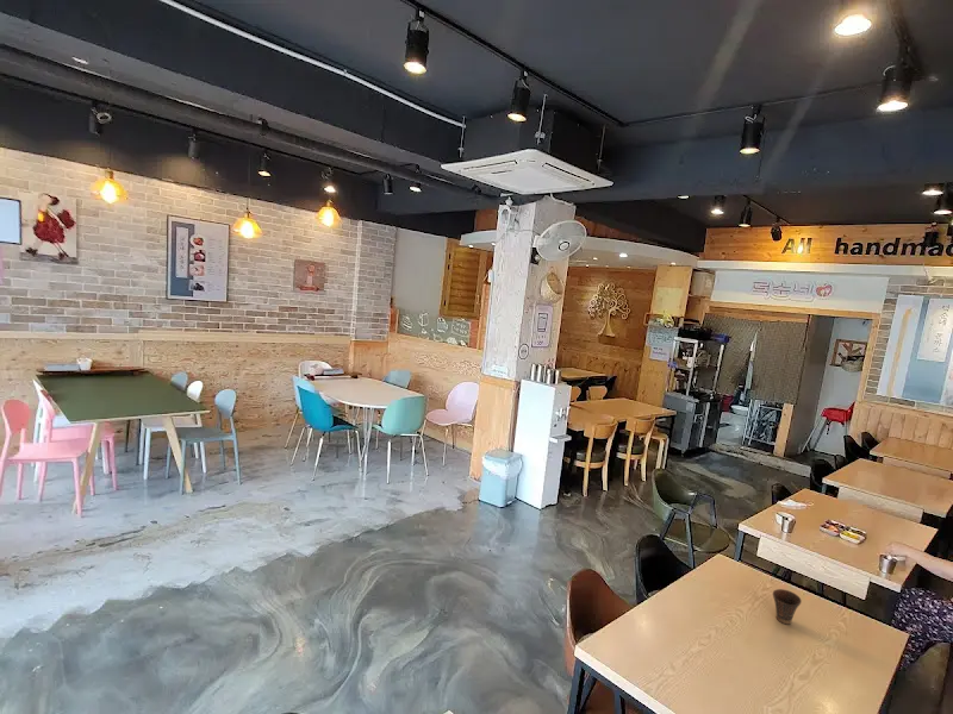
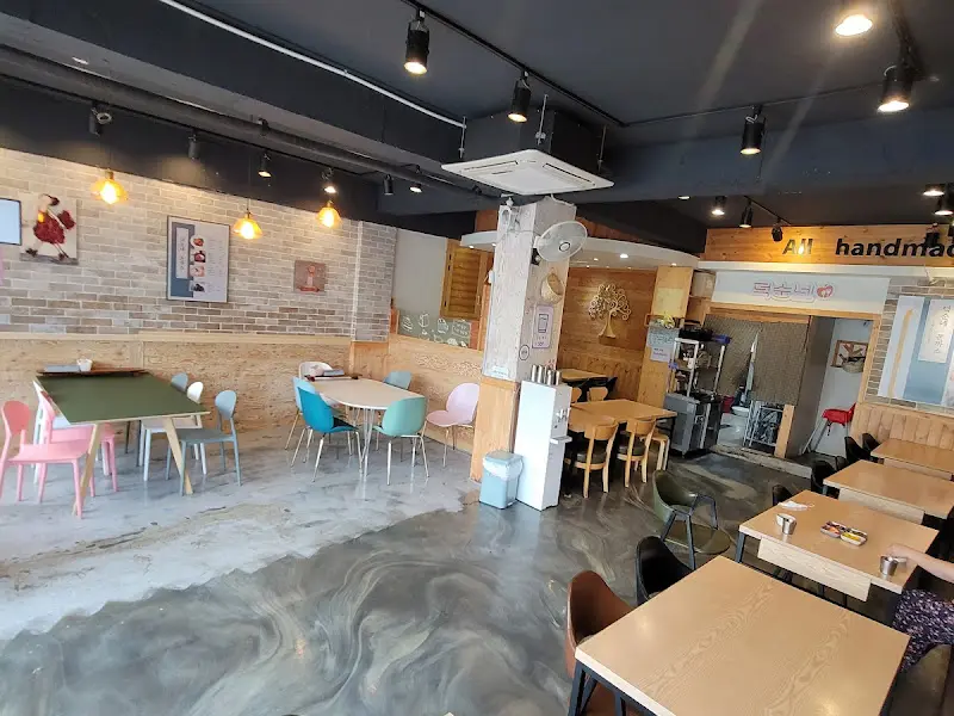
- cup (784, 608)
